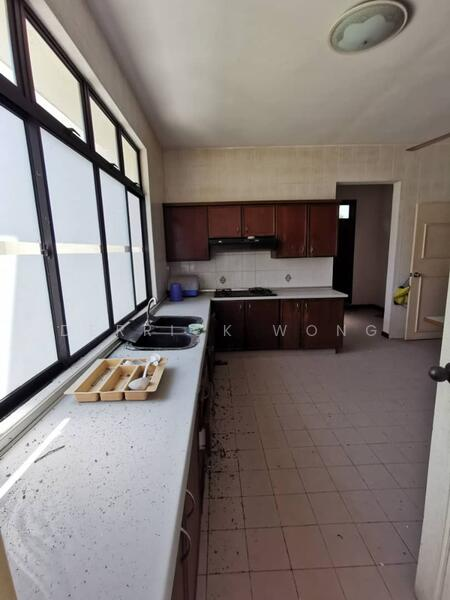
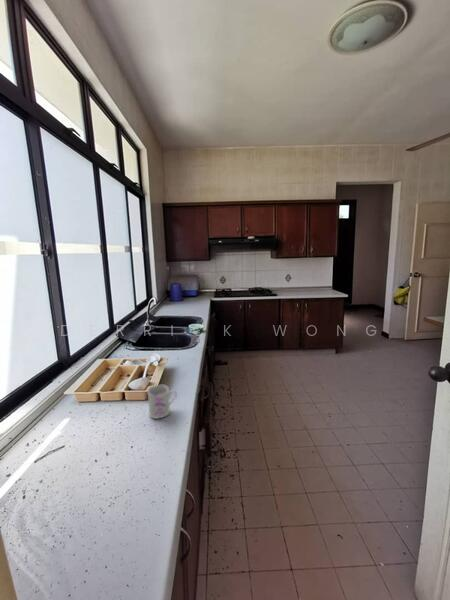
+ mug (162, 400)
